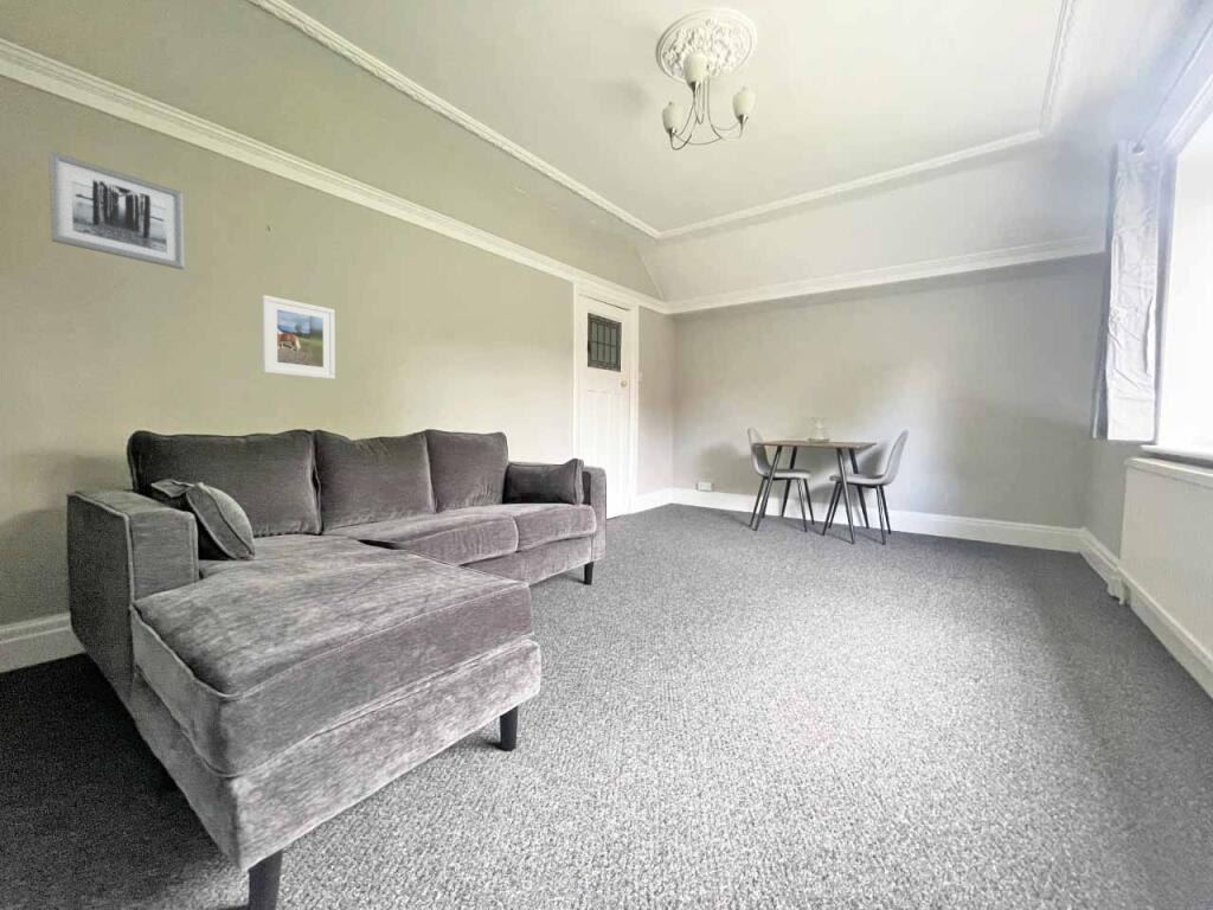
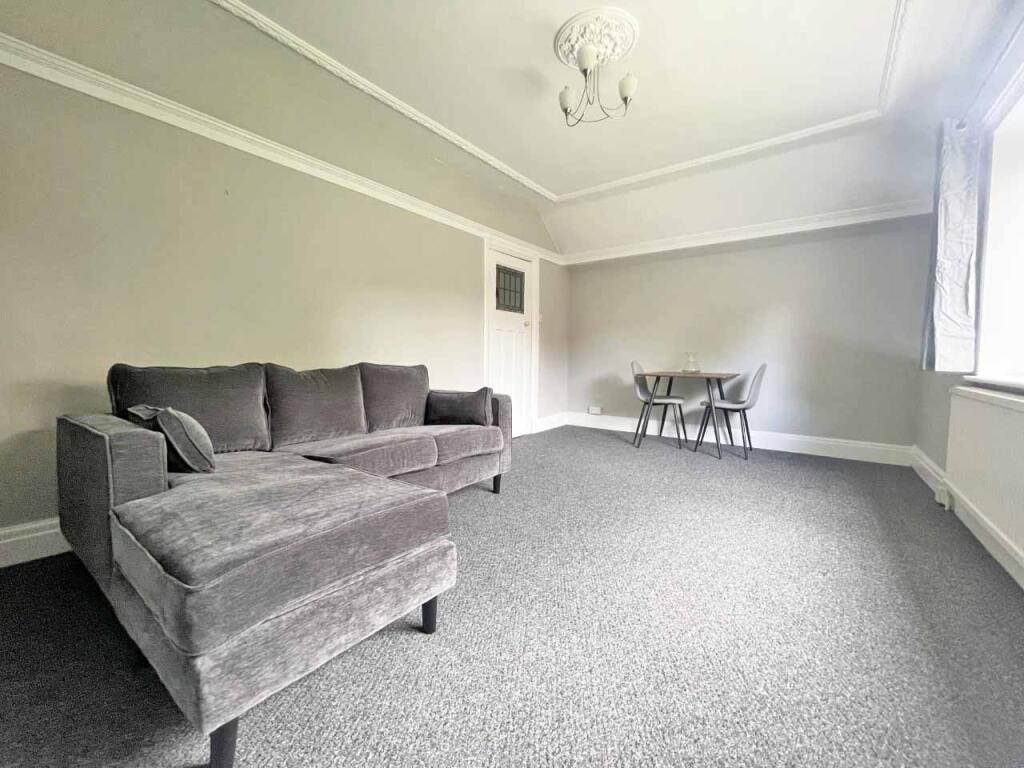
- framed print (300, 339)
- wall art (121, 214)
